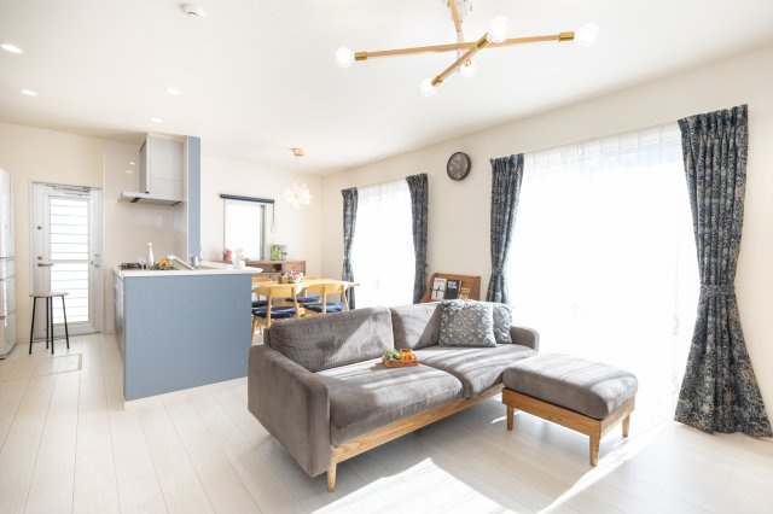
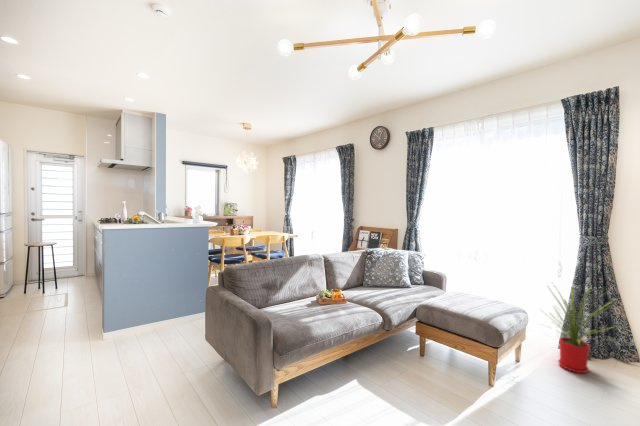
+ house plant (574, 326)
